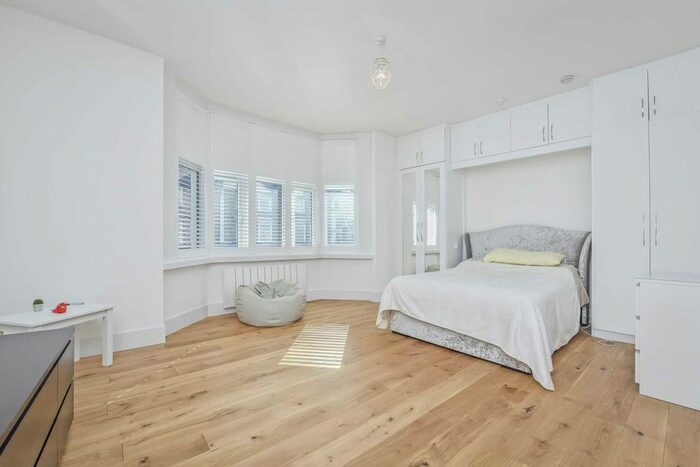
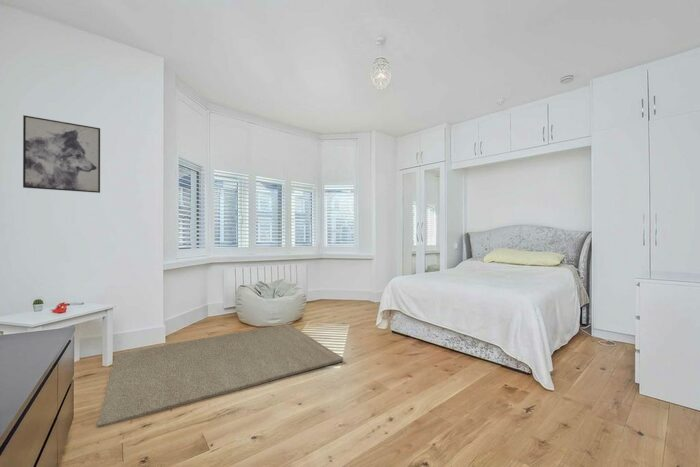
+ wall art (64, 156)
+ rug (227, 357)
